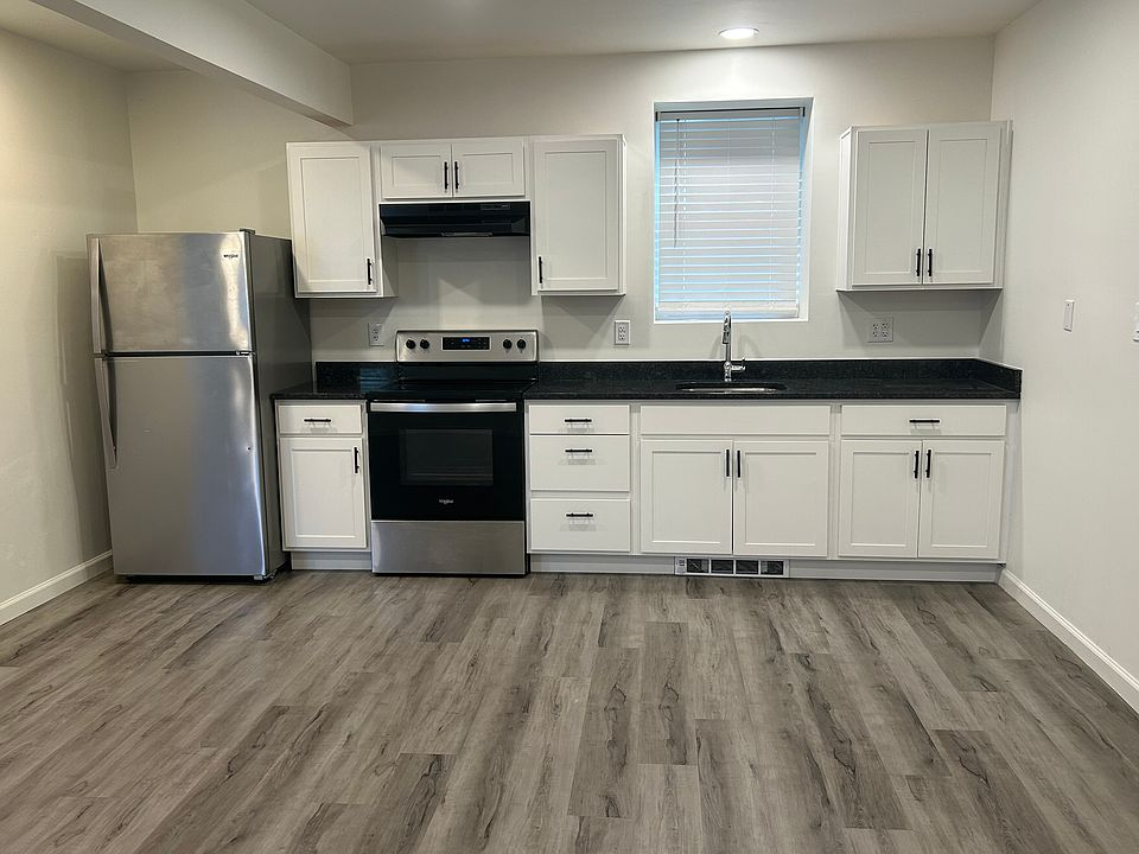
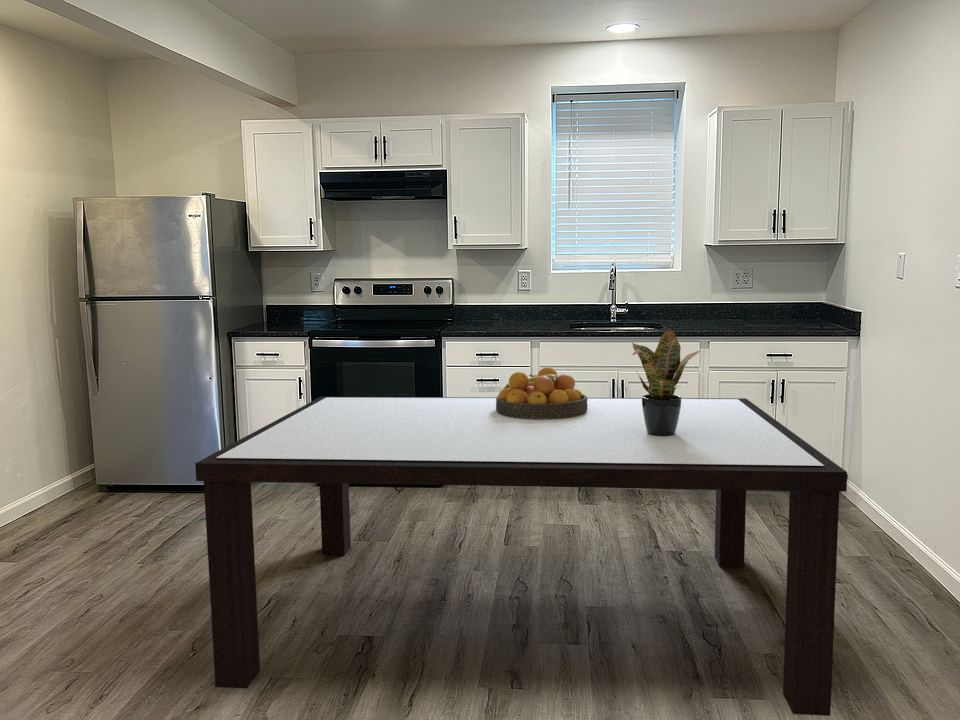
+ fruit bowl (541, 390)
+ dining table (519, 485)
+ potted plant (658, 379)
